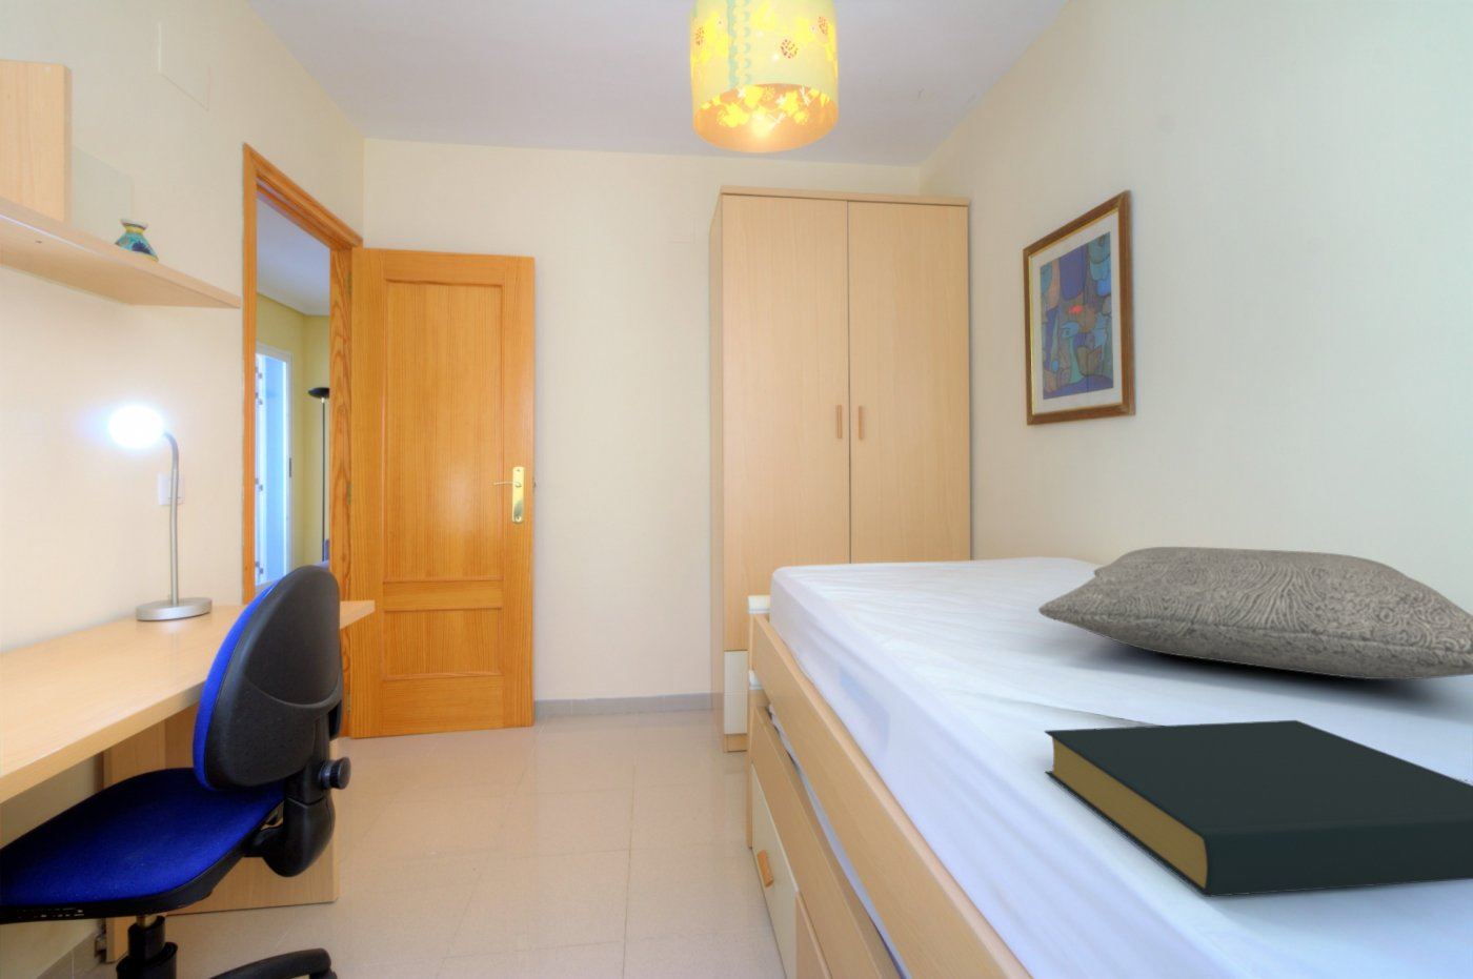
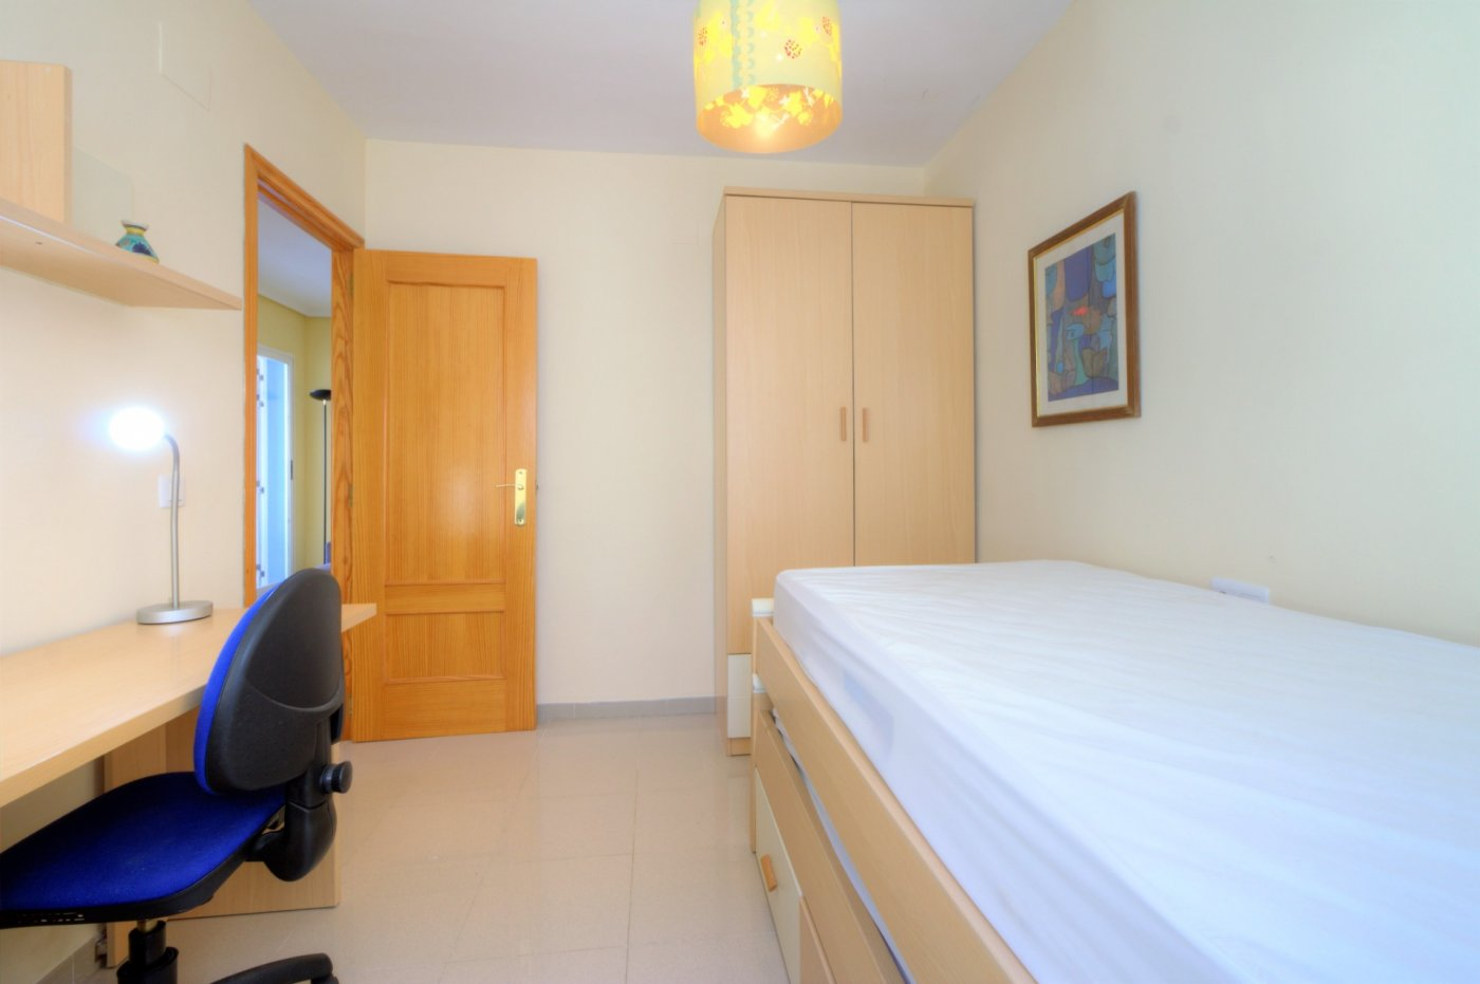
- hardback book (1261, 792)
- pillow (1247, 601)
